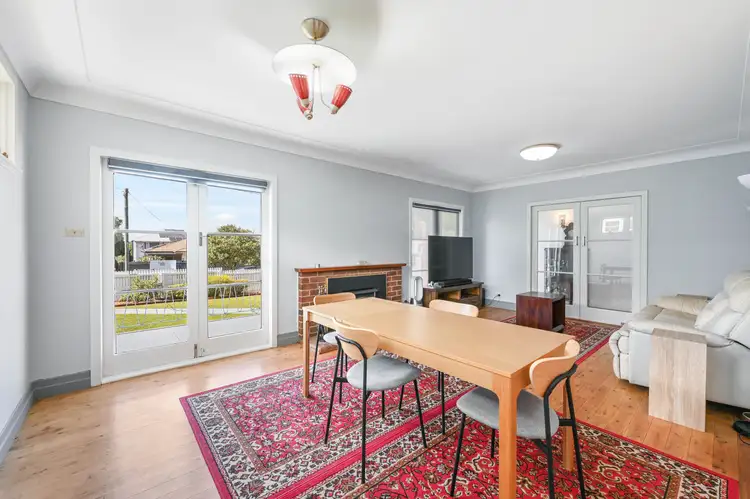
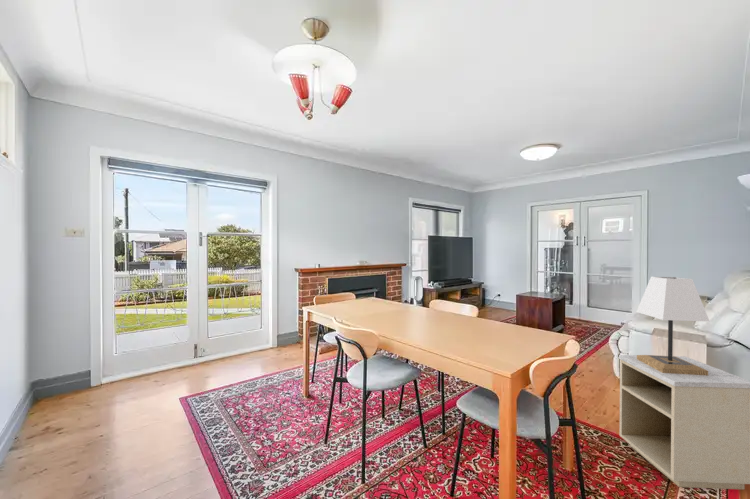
+ nightstand (679, 416)
+ lamp (670, 322)
